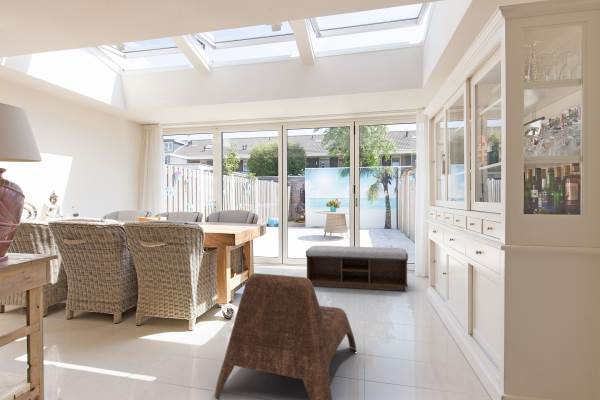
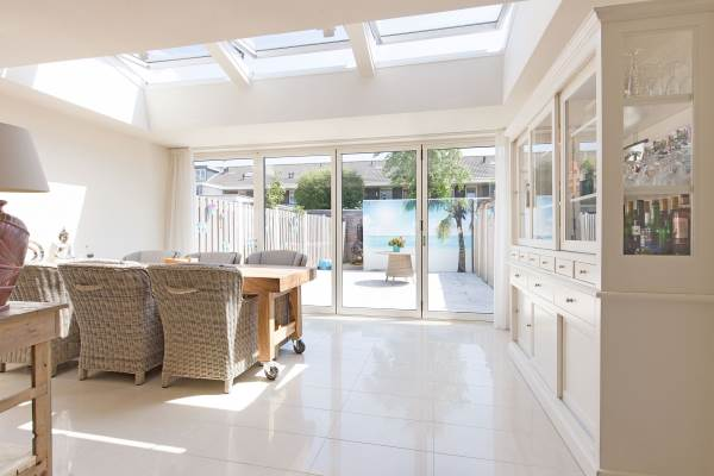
- lounge chair (294, 318)
- bench (355, 266)
